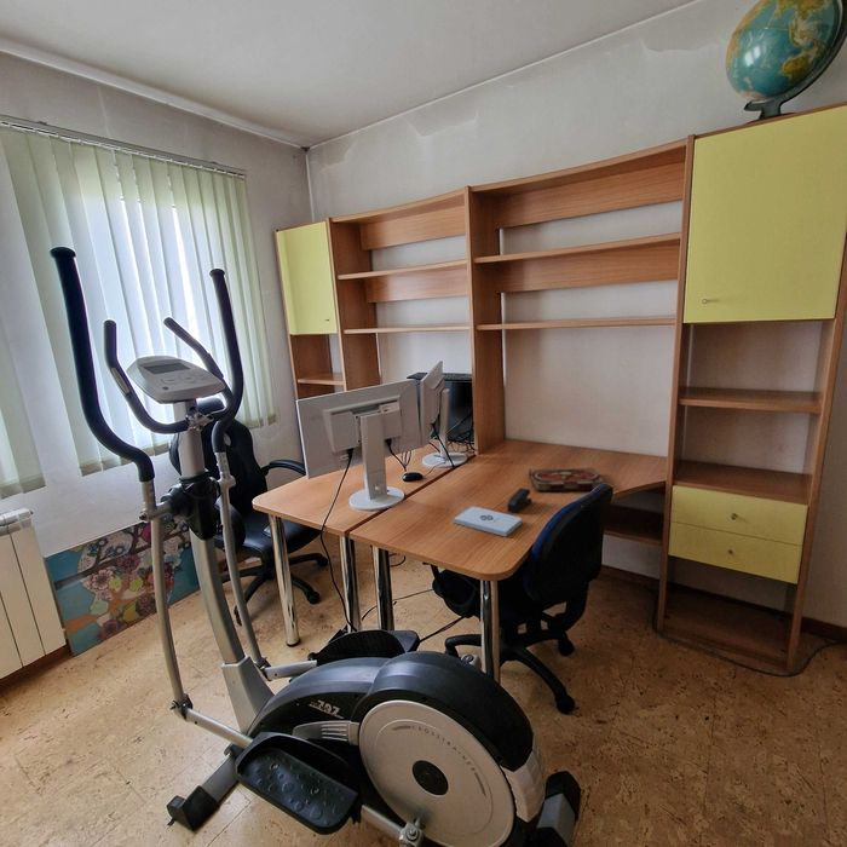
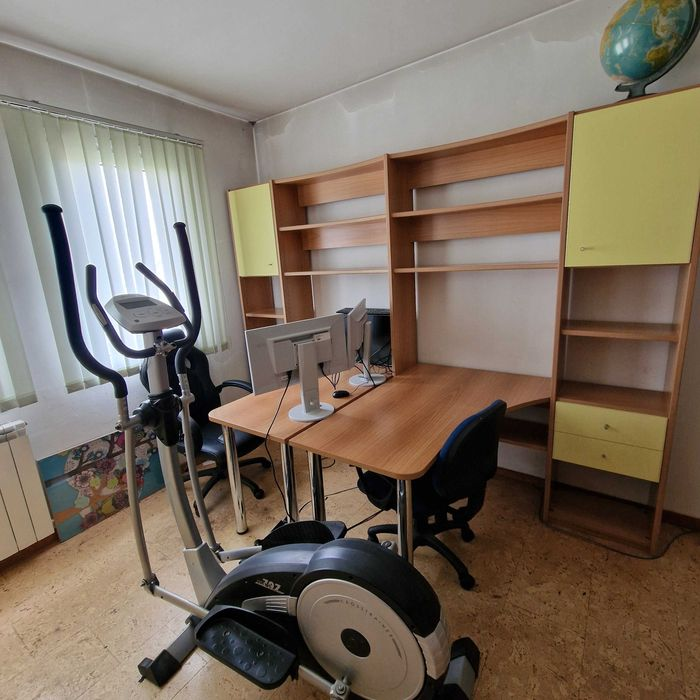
- notepad (488, 520)
- book (565, 477)
- stapler (519, 499)
